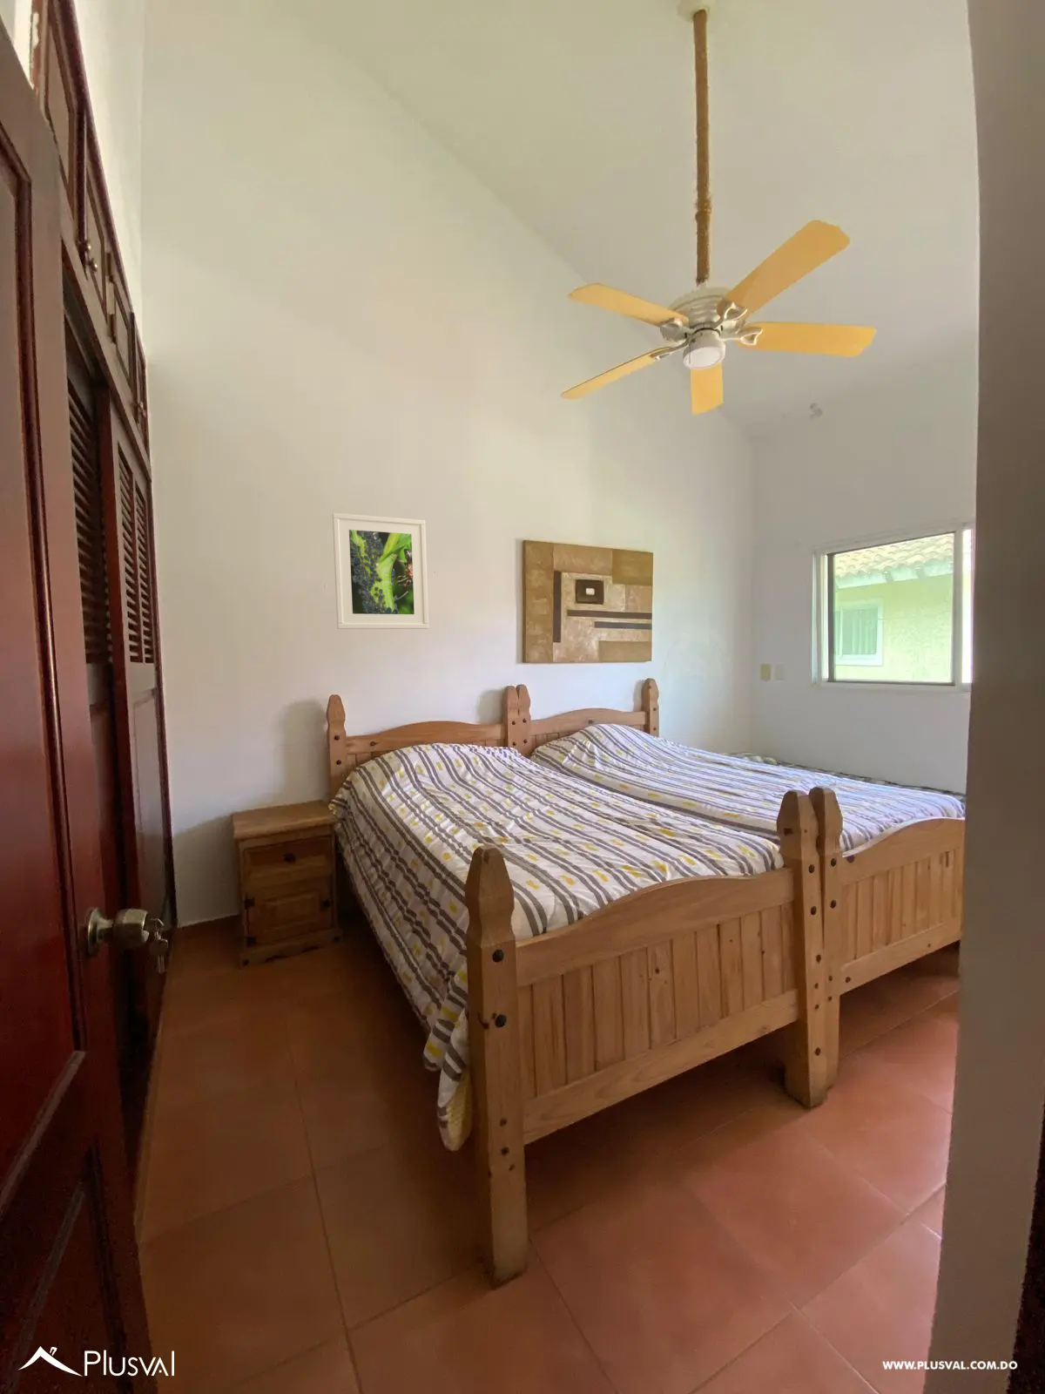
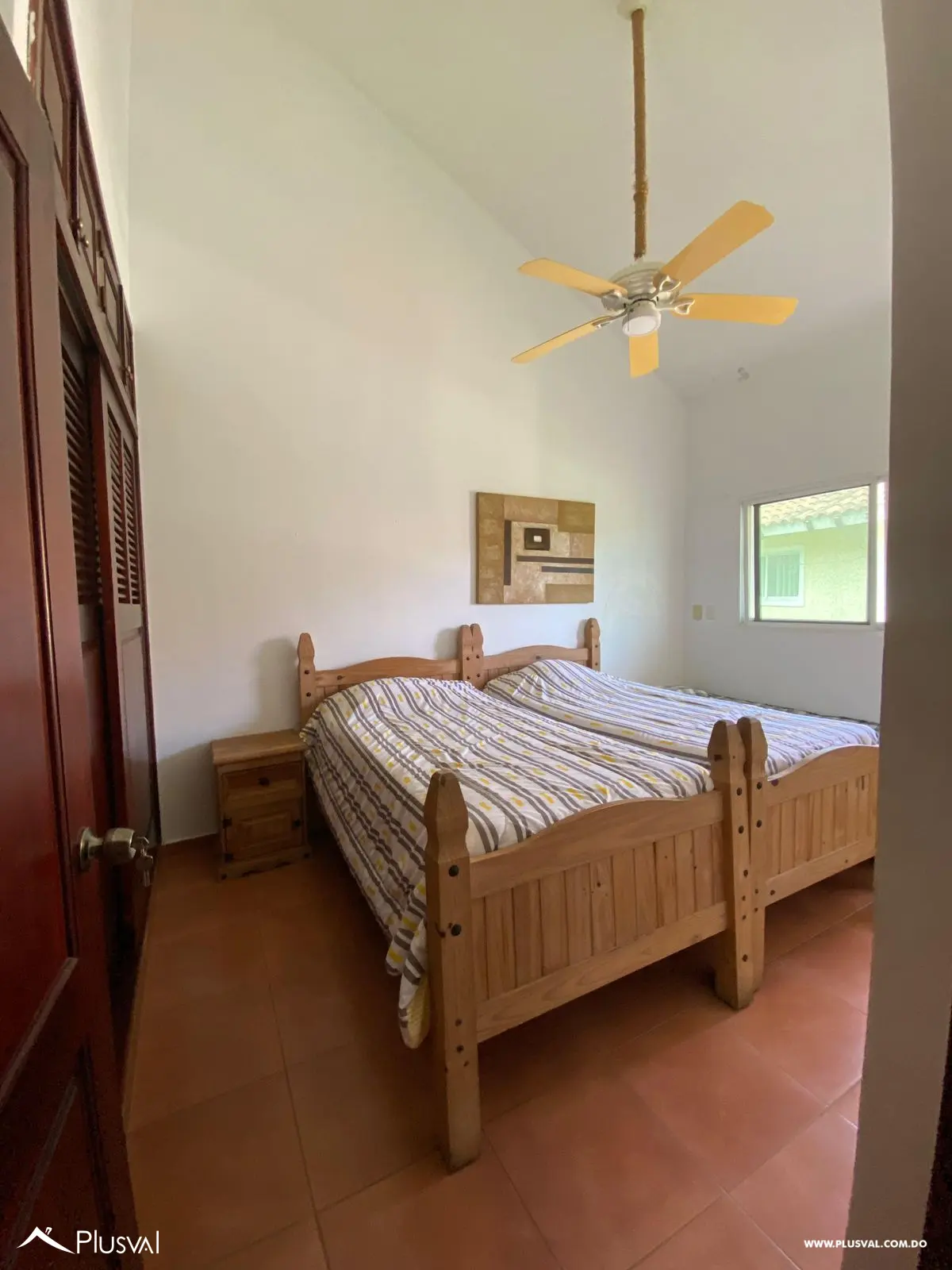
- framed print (382, 573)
